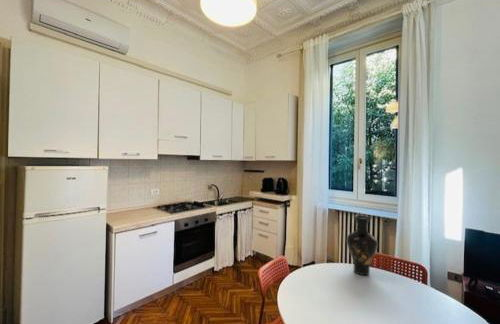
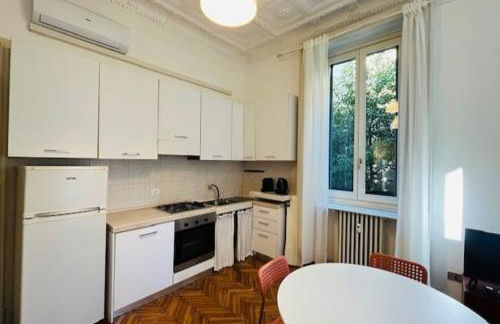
- vase (361, 244)
